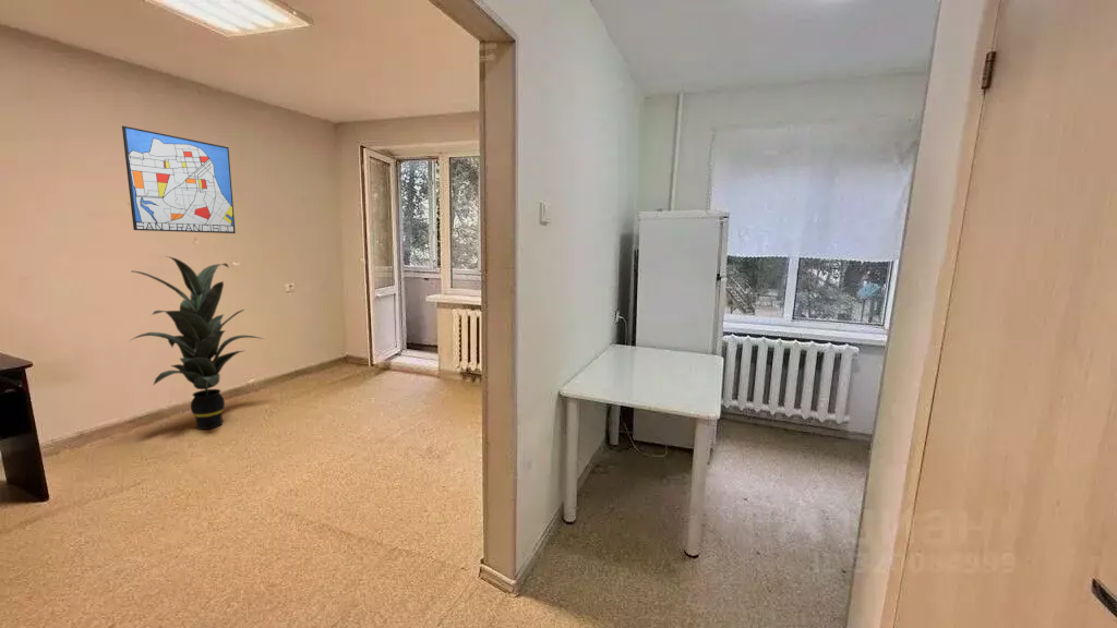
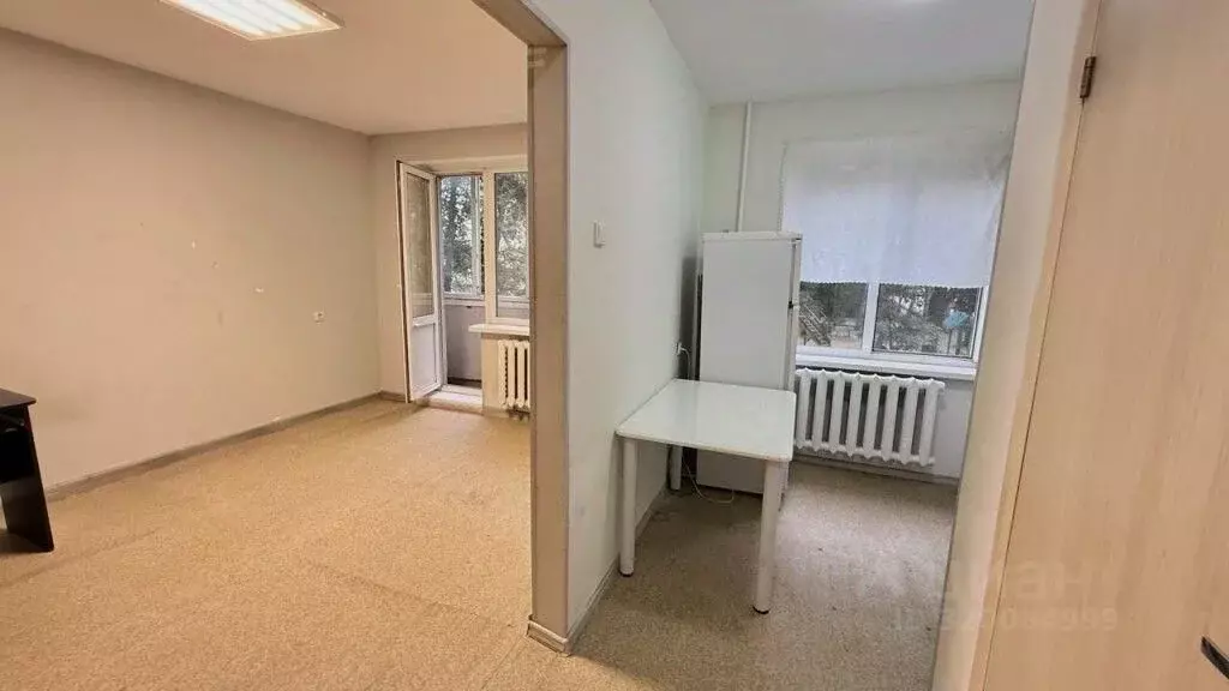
- wall art (184, 185)
- indoor plant (192, 343)
